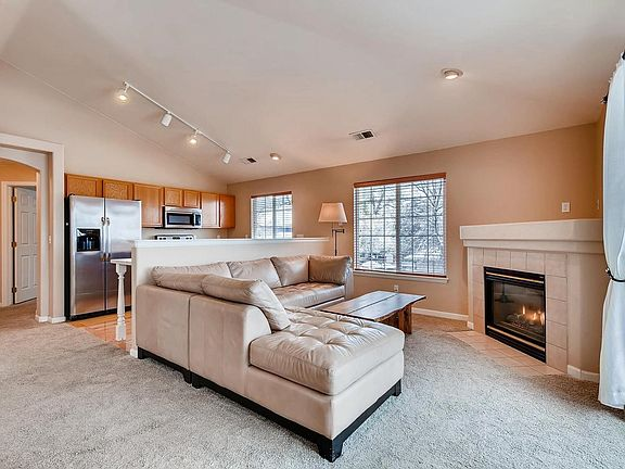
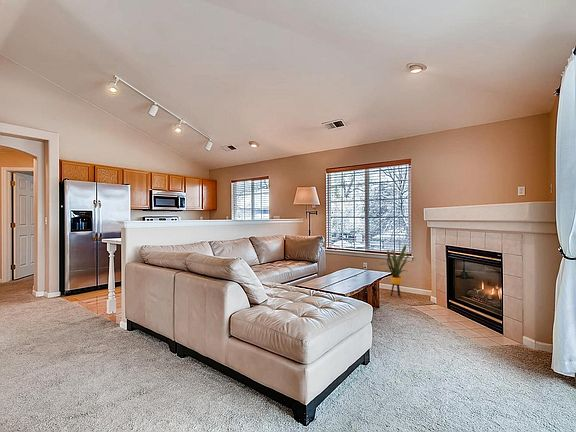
+ house plant (399, 271)
